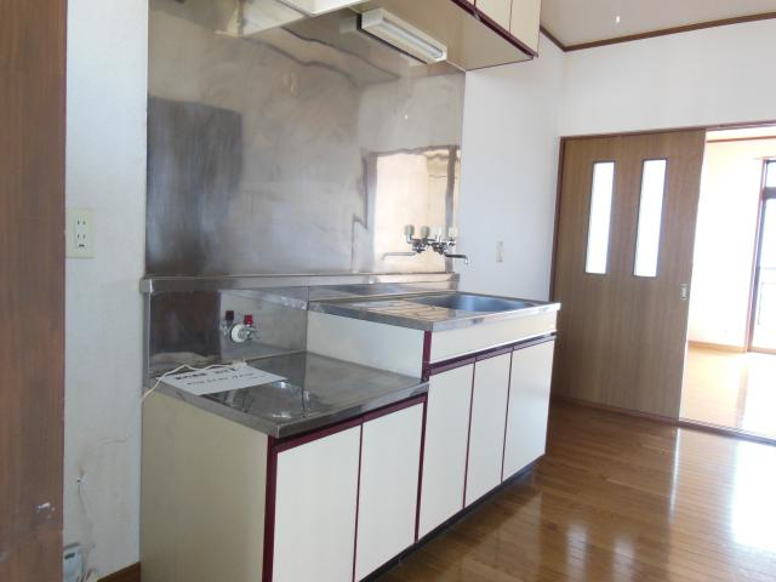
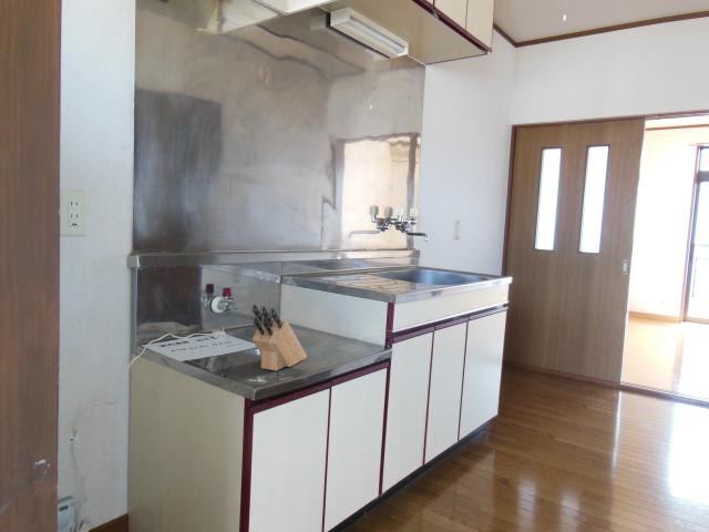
+ knife block (278, 332)
